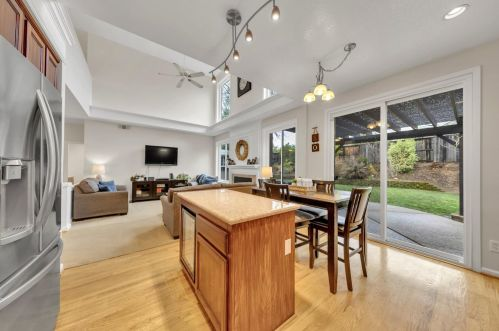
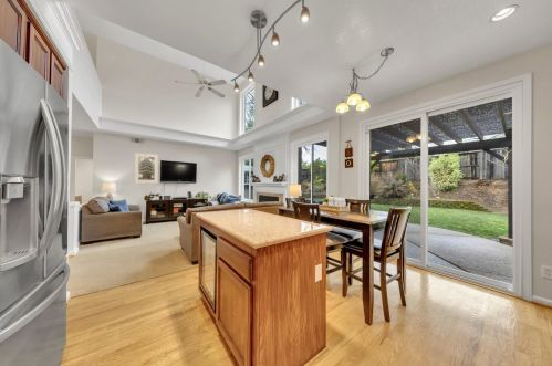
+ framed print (146, 168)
